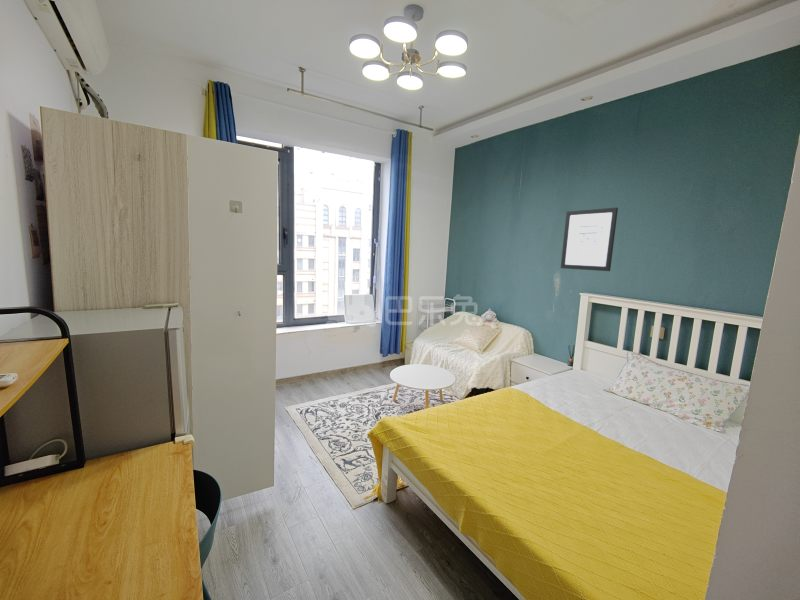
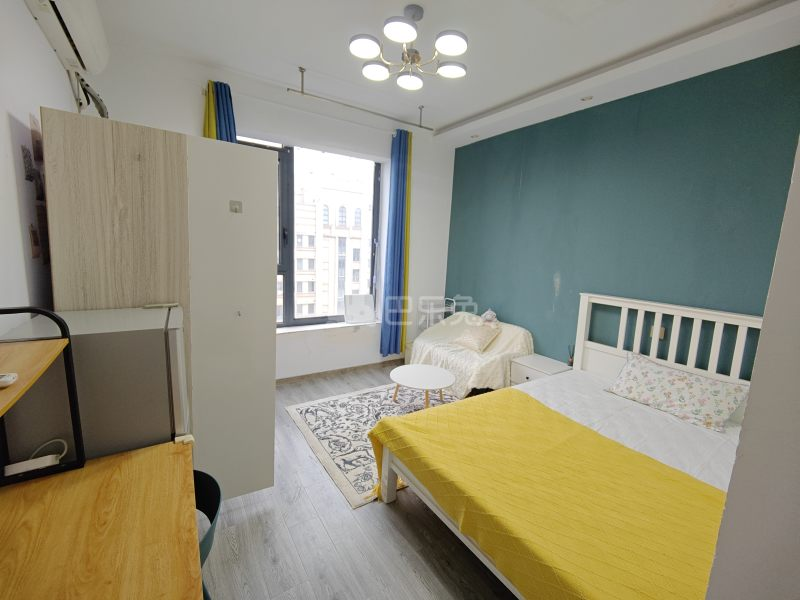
- wall art (587, 240)
